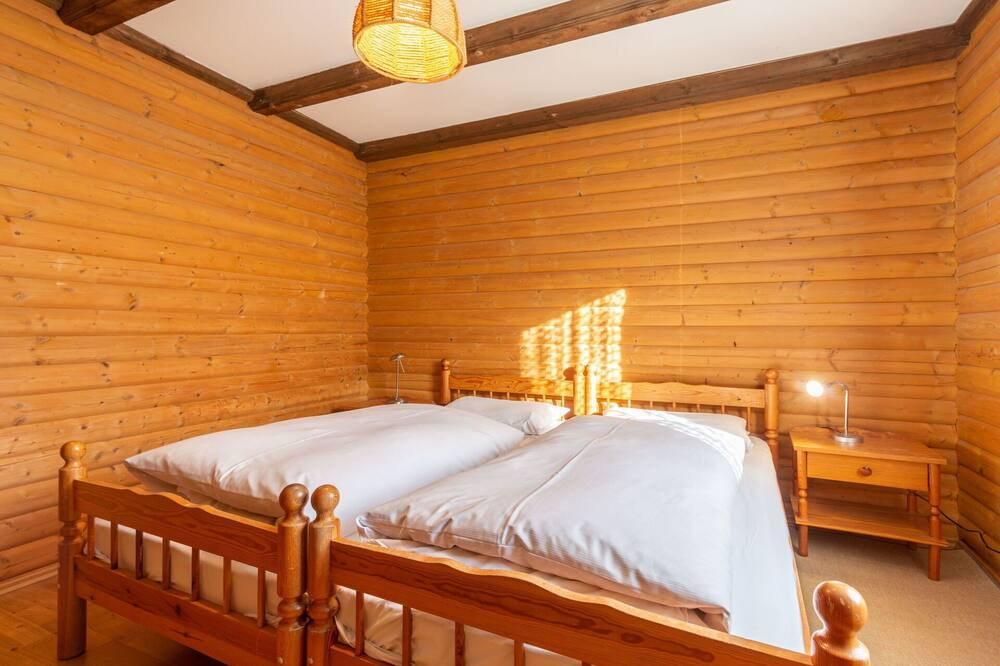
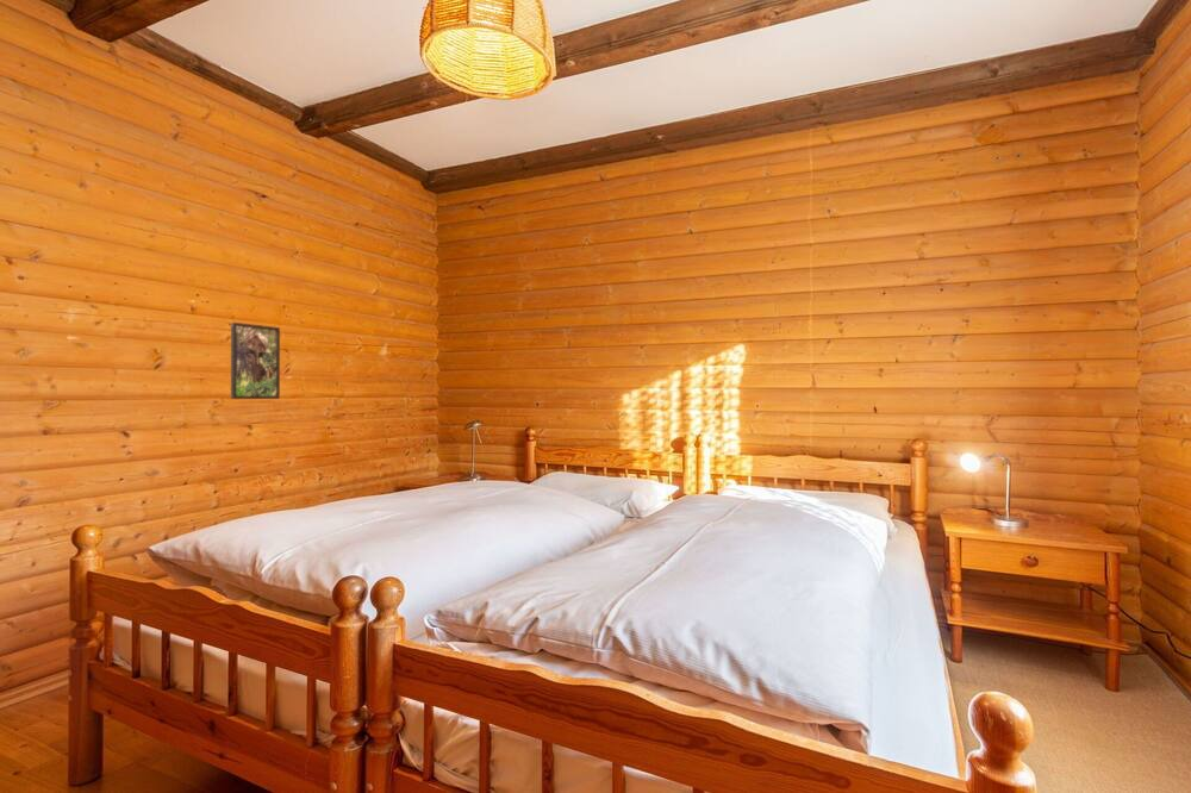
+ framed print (256, 362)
